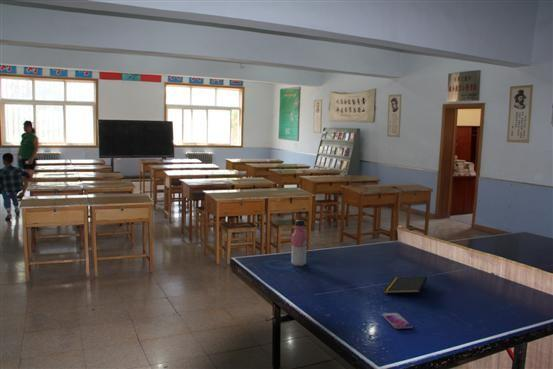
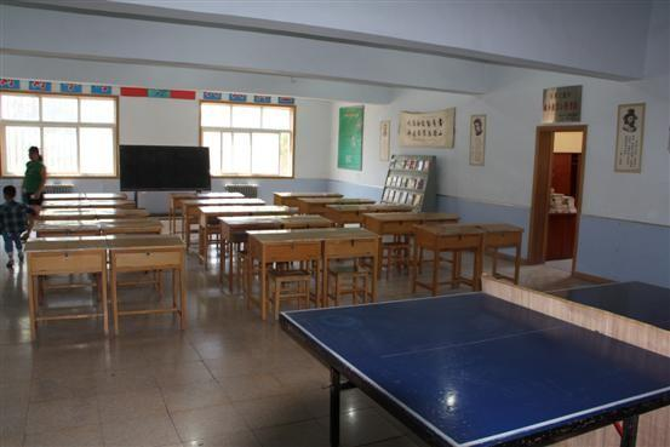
- water bottle (299, 242)
- notepad (405, 284)
- smartphone (396, 320)
